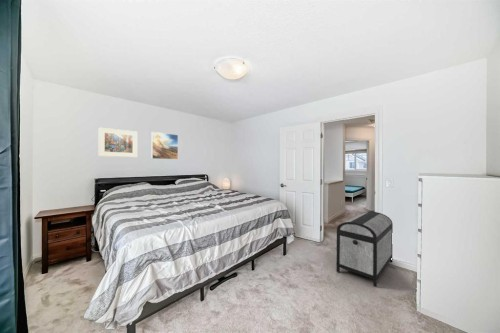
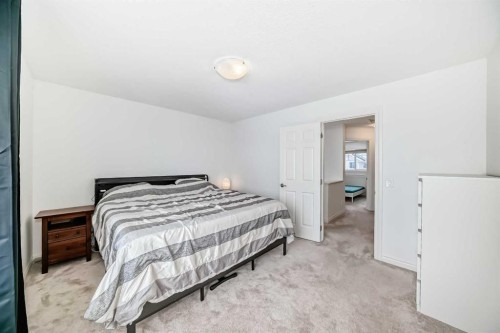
- storage chest (365, 241)
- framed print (165, 146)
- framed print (119, 143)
